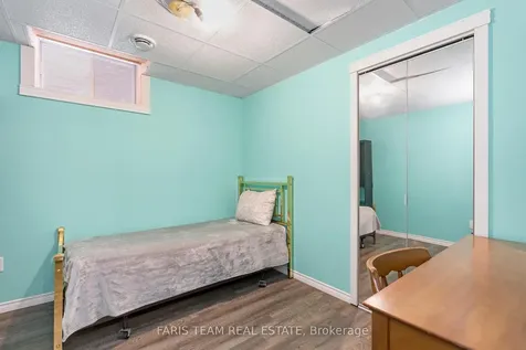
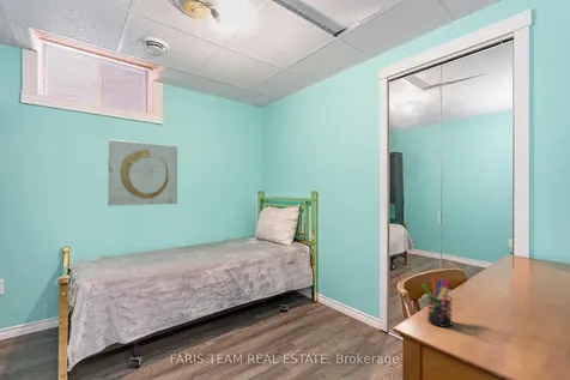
+ wall art (145, 174)
+ pen holder (436, 298)
